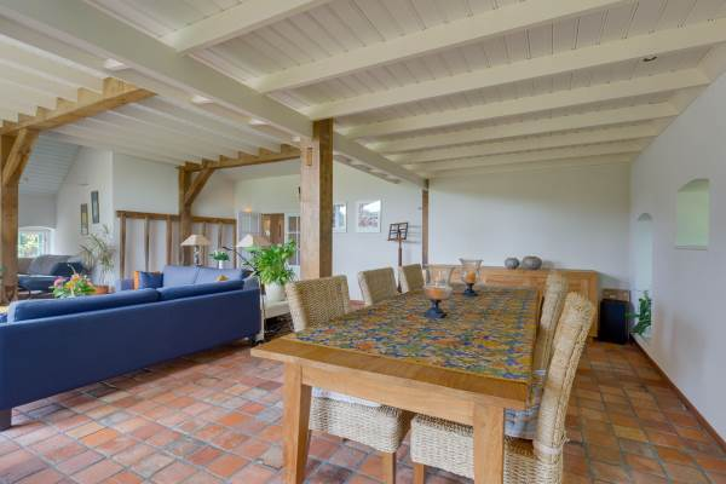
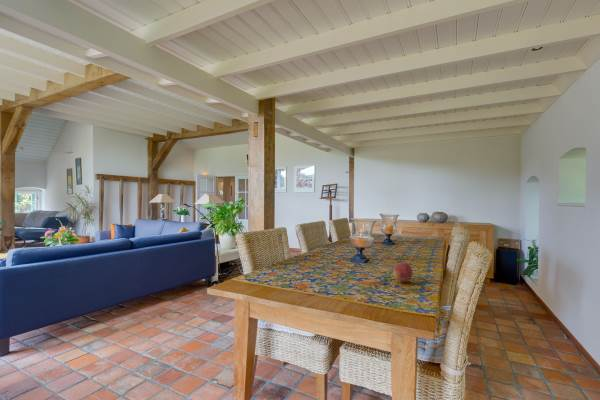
+ fruit (402, 272)
